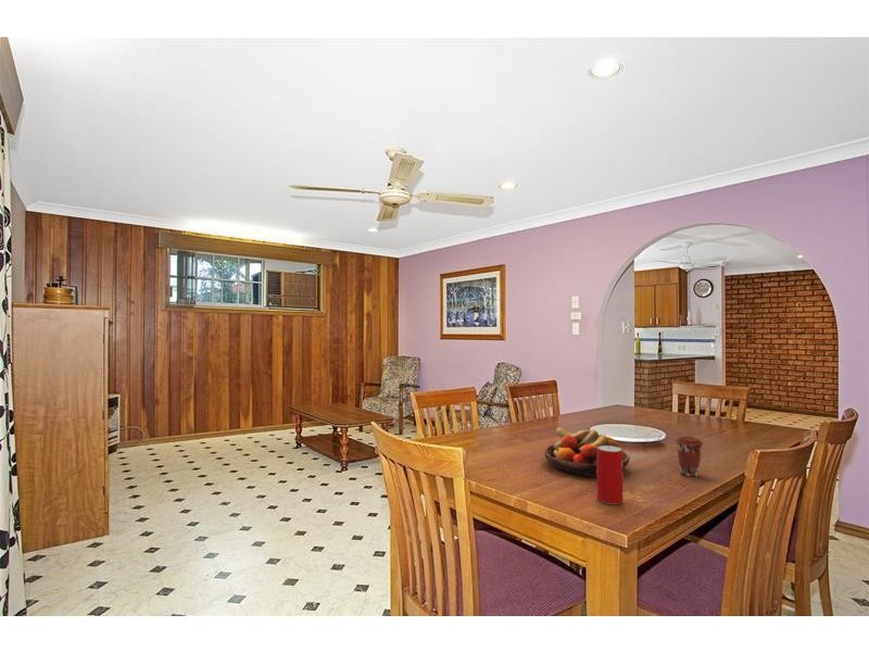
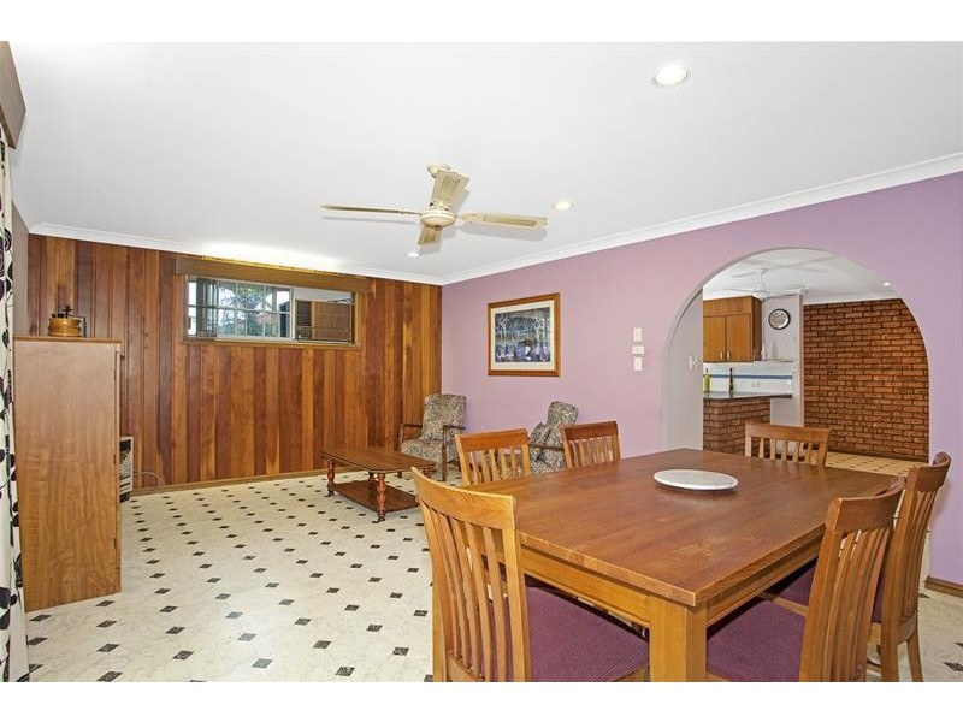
- coffee cup (689, 455)
- fruit bowl (584, 449)
- beverage can (609, 474)
